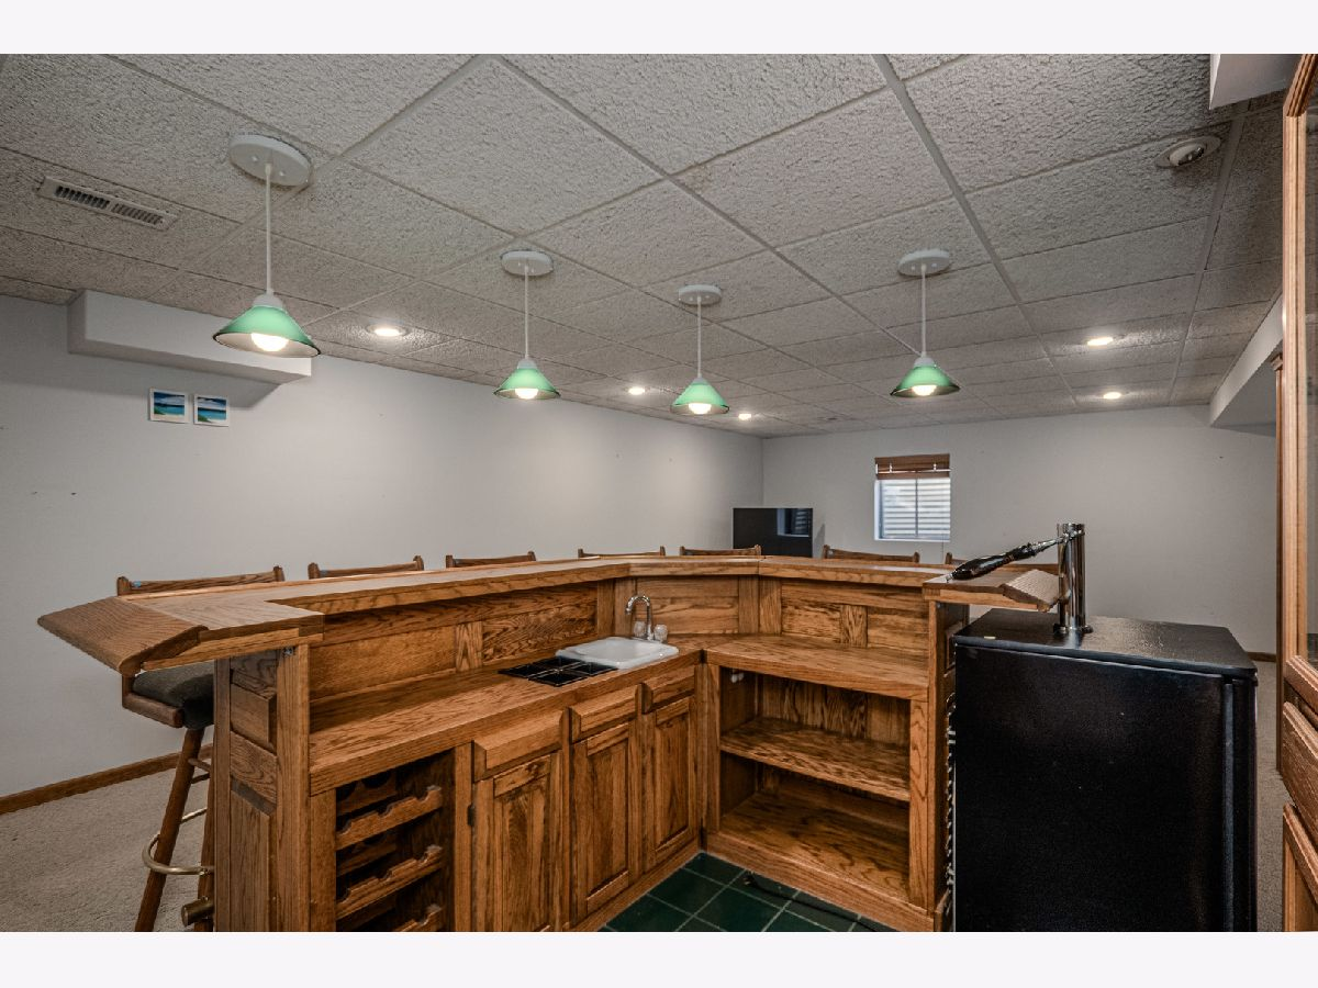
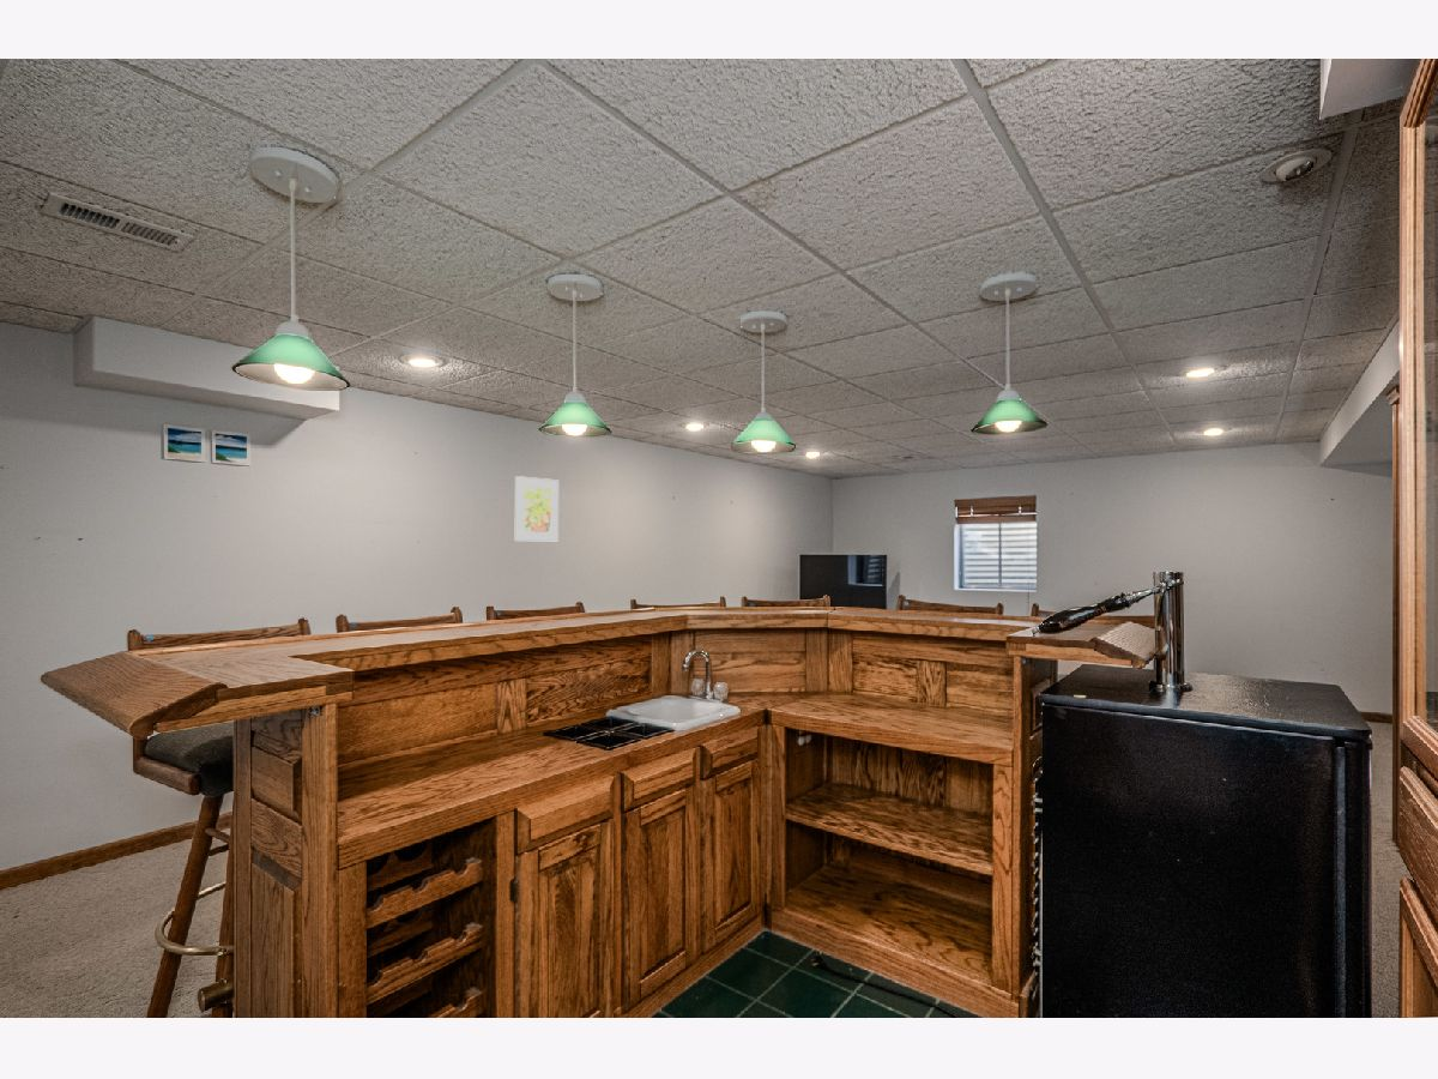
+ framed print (537, 510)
